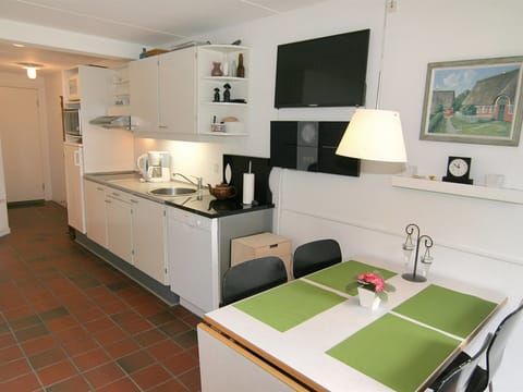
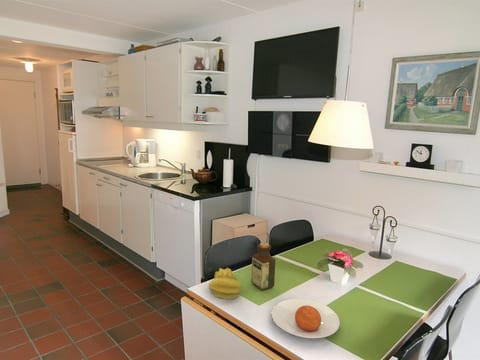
+ bottle (263, 264)
+ plate (305, 314)
+ fruit (225, 283)
